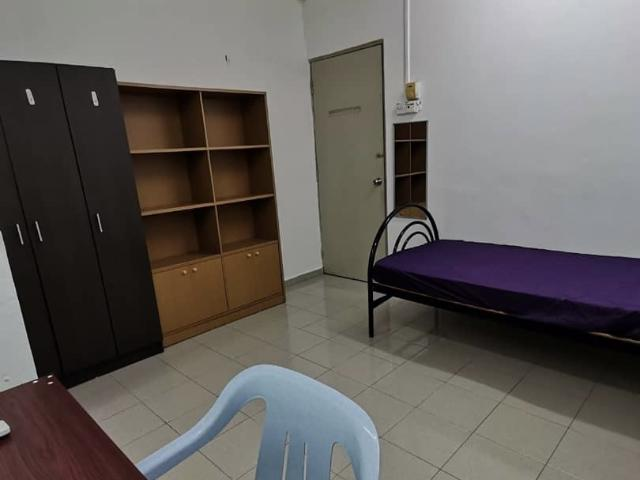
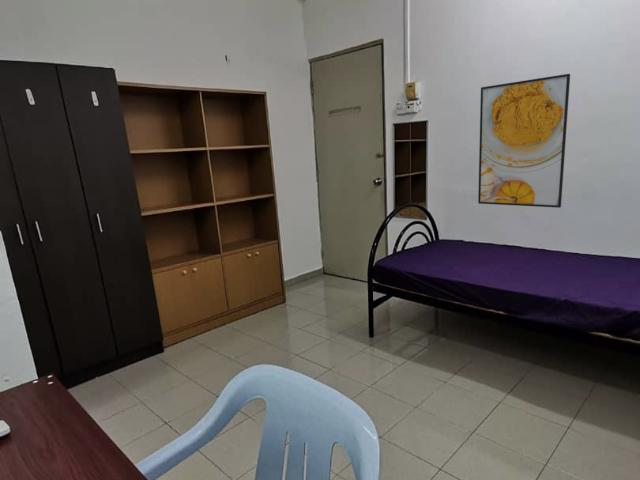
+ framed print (519, 145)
